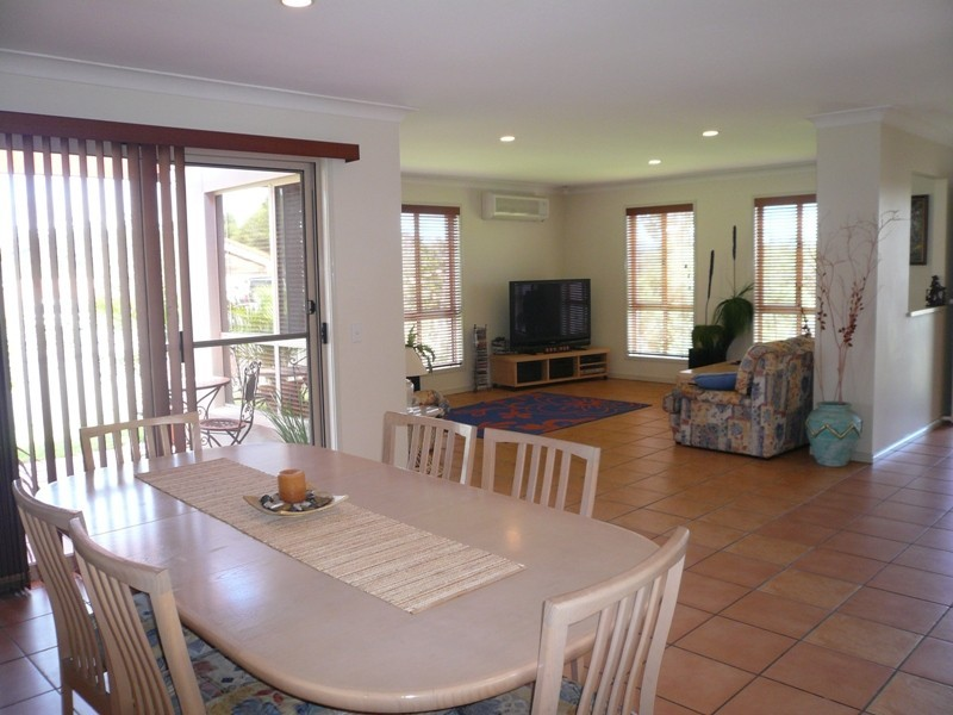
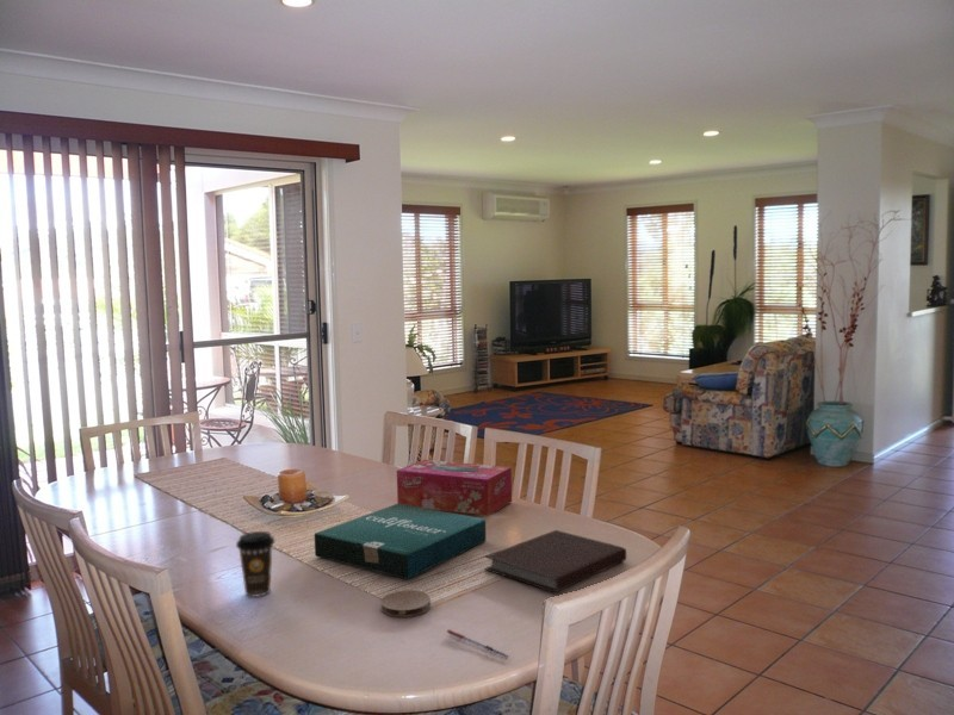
+ pen (477, 642)
+ pizza box (402, 536)
+ notebook (556, 558)
+ coffee cup (256, 564)
+ coaster (405, 603)
+ tissue box (454, 485)
